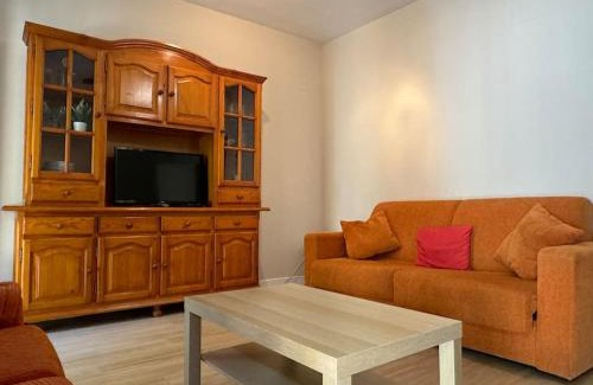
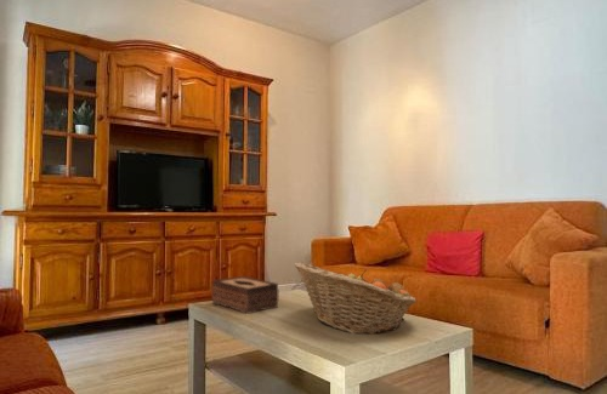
+ fruit basket (351, 291)
+ tissue box (244, 293)
